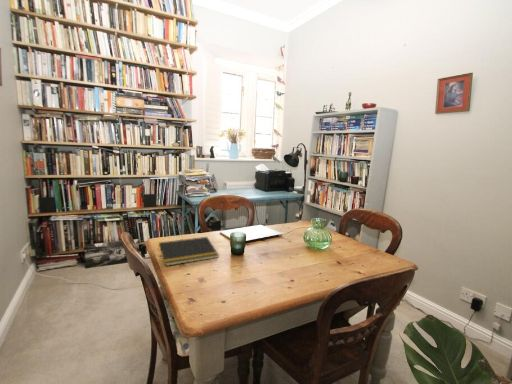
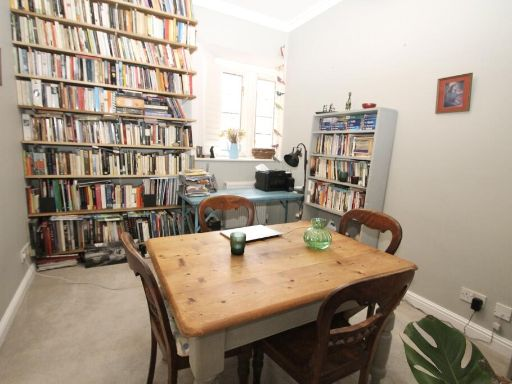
- notepad (188, 249)
